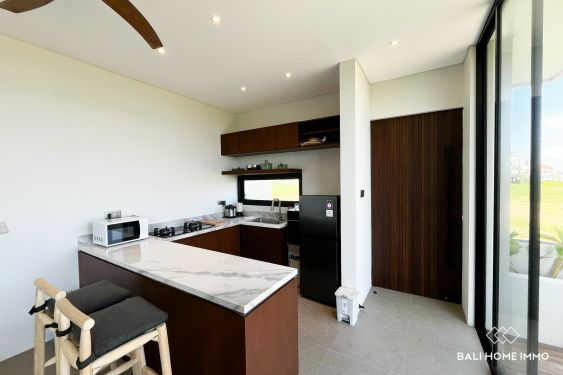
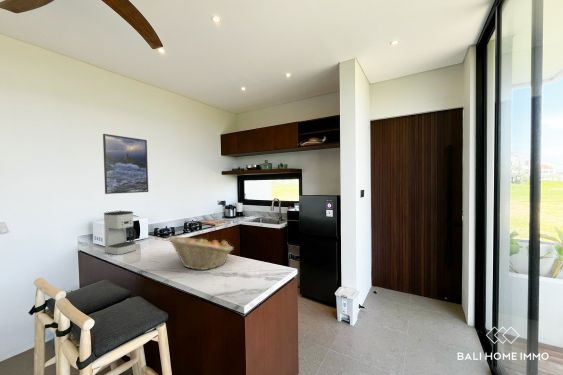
+ fruit basket (201, 248)
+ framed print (127, 165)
+ coffee maker (122, 231)
